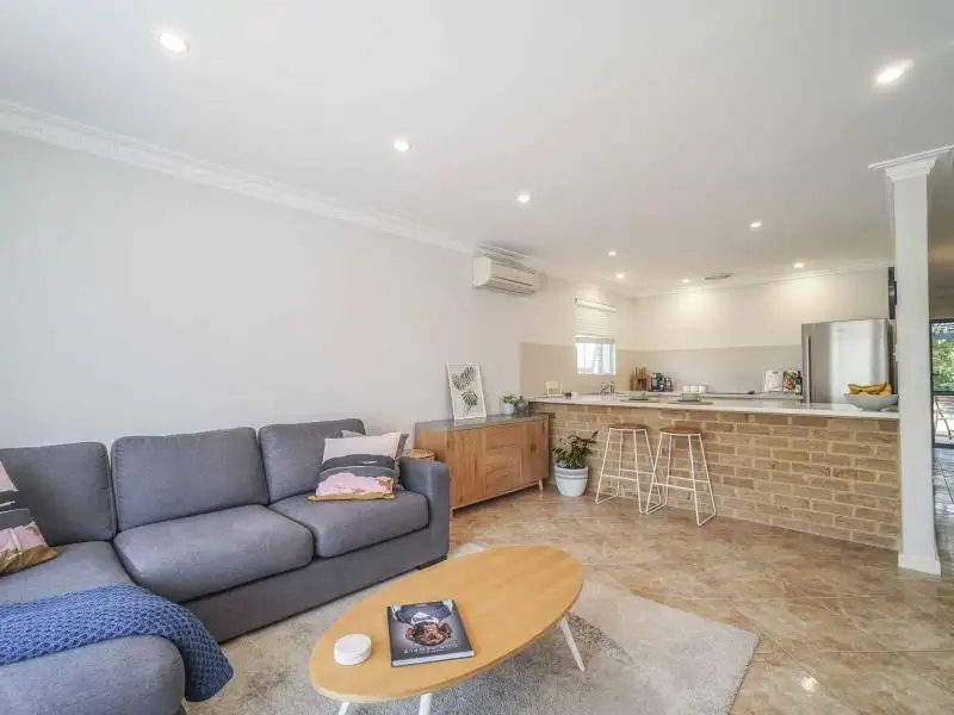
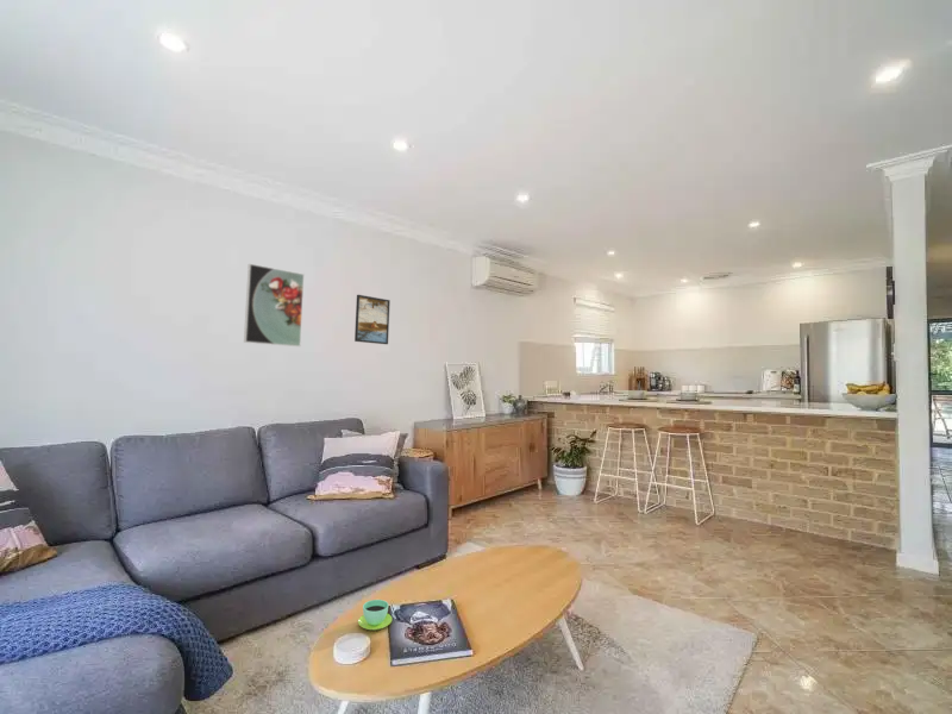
+ cup (375, 614)
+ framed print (275, 306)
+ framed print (372, 320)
